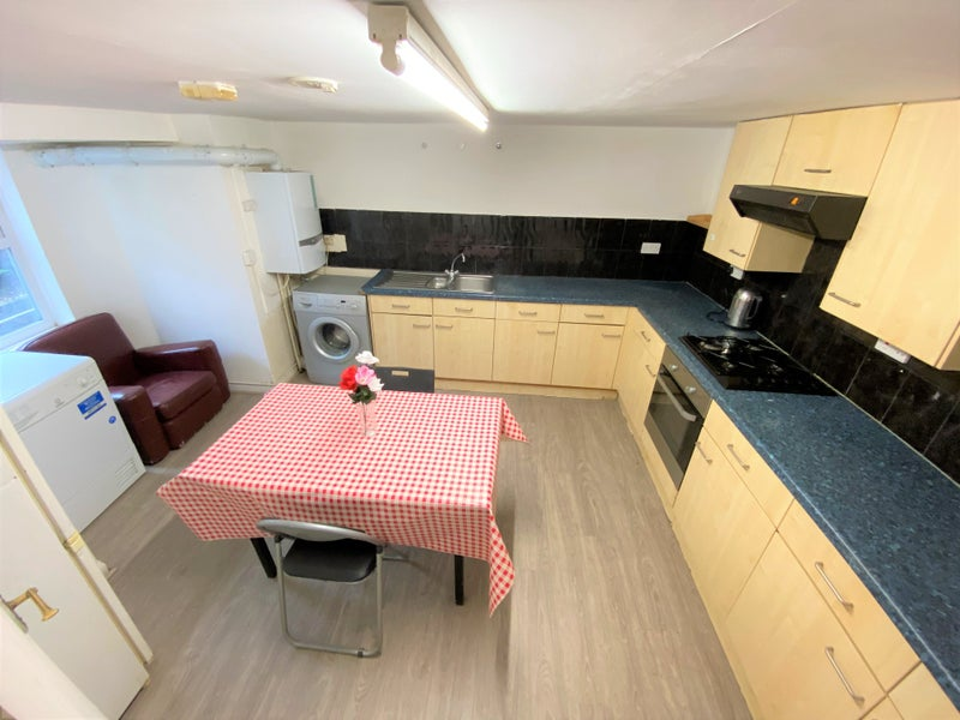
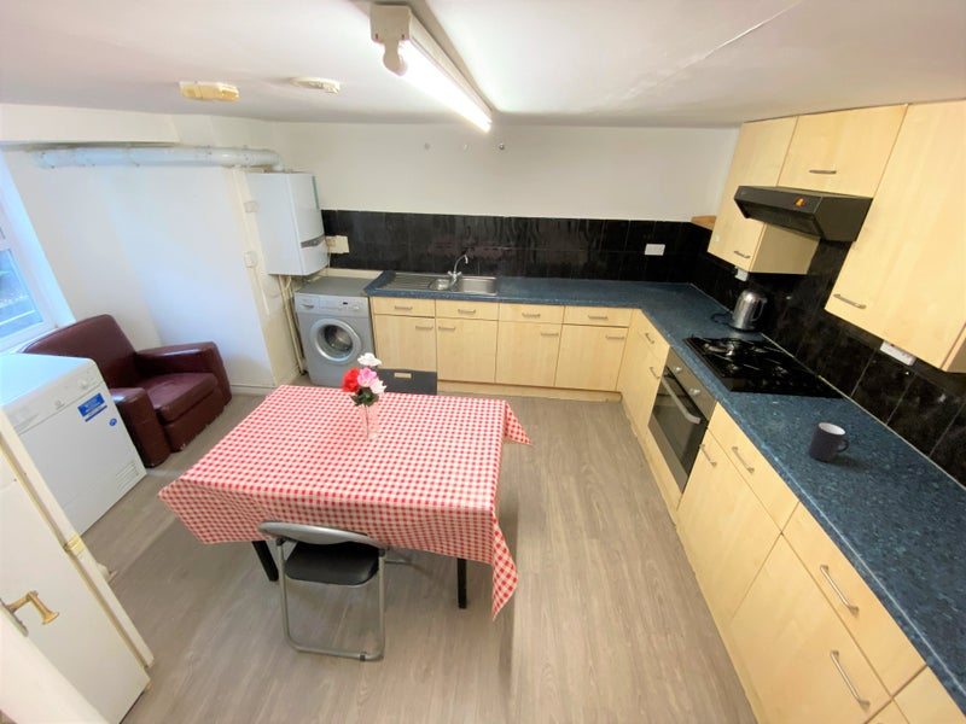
+ mug (830, 443)
